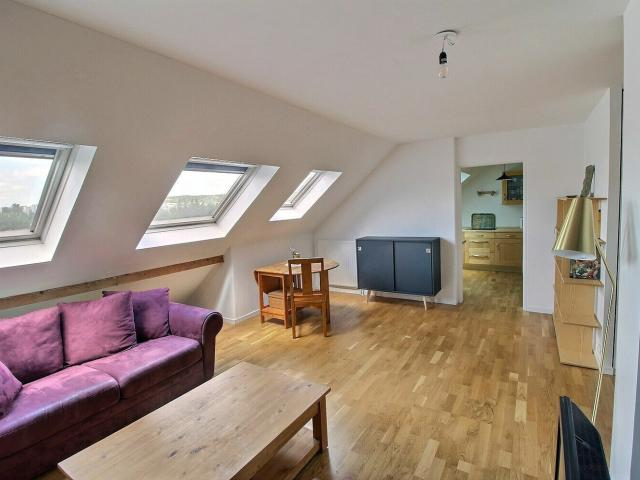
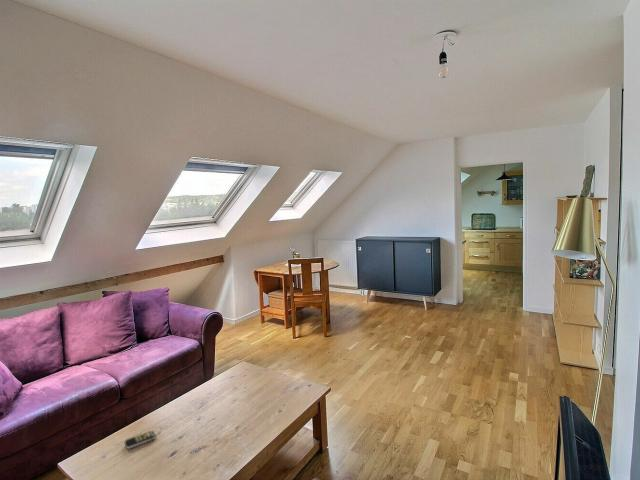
+ remote control (140, 439)
